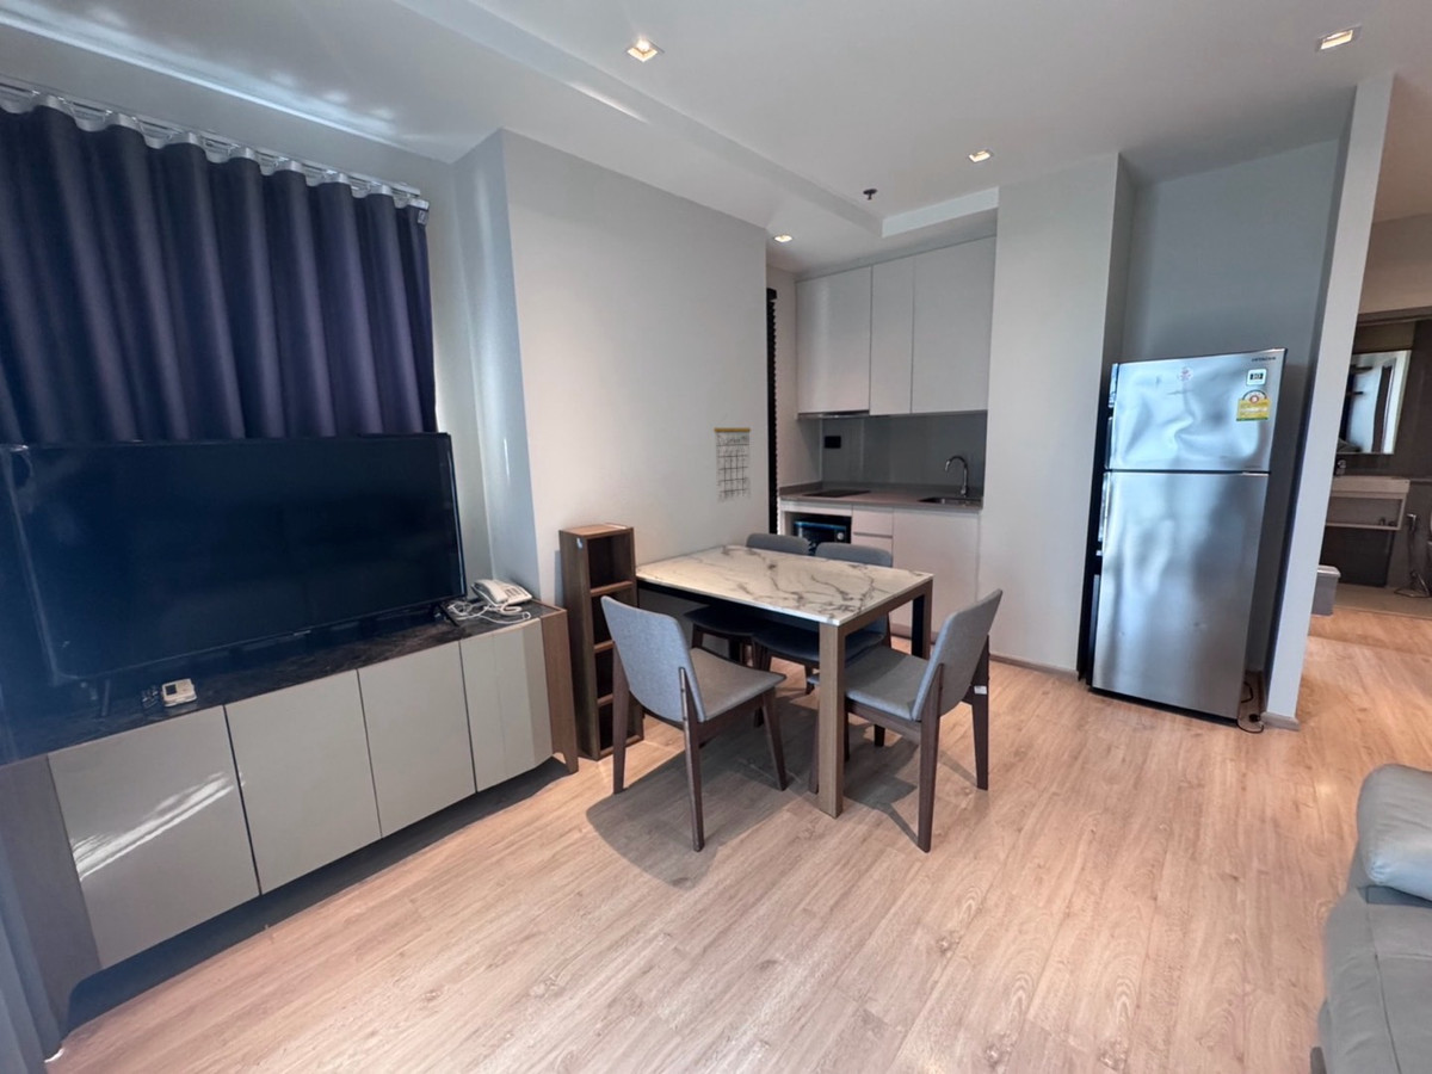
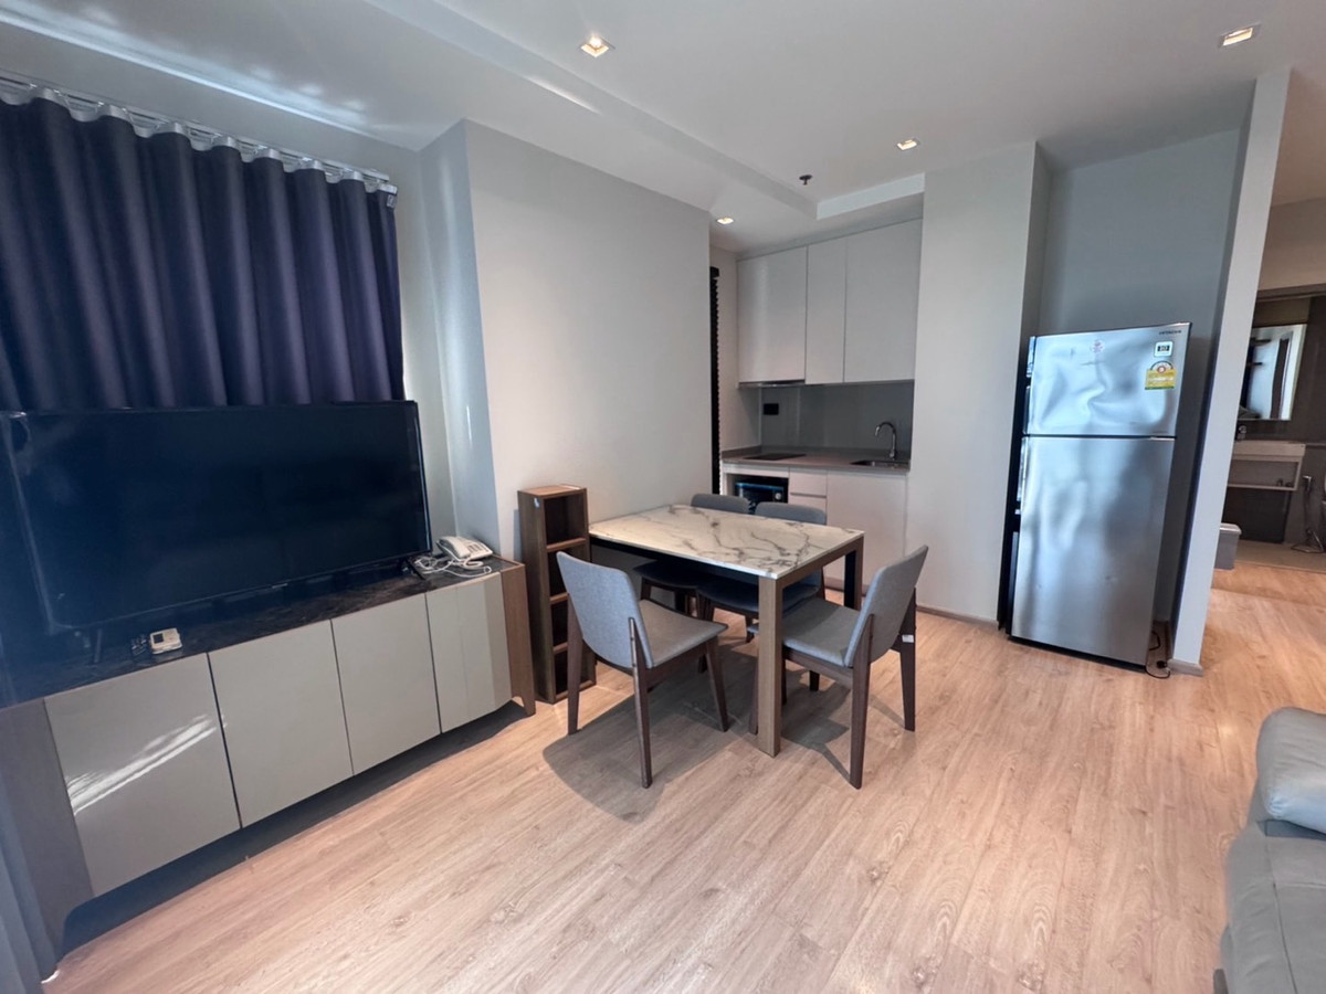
- calendar (733, 456)
